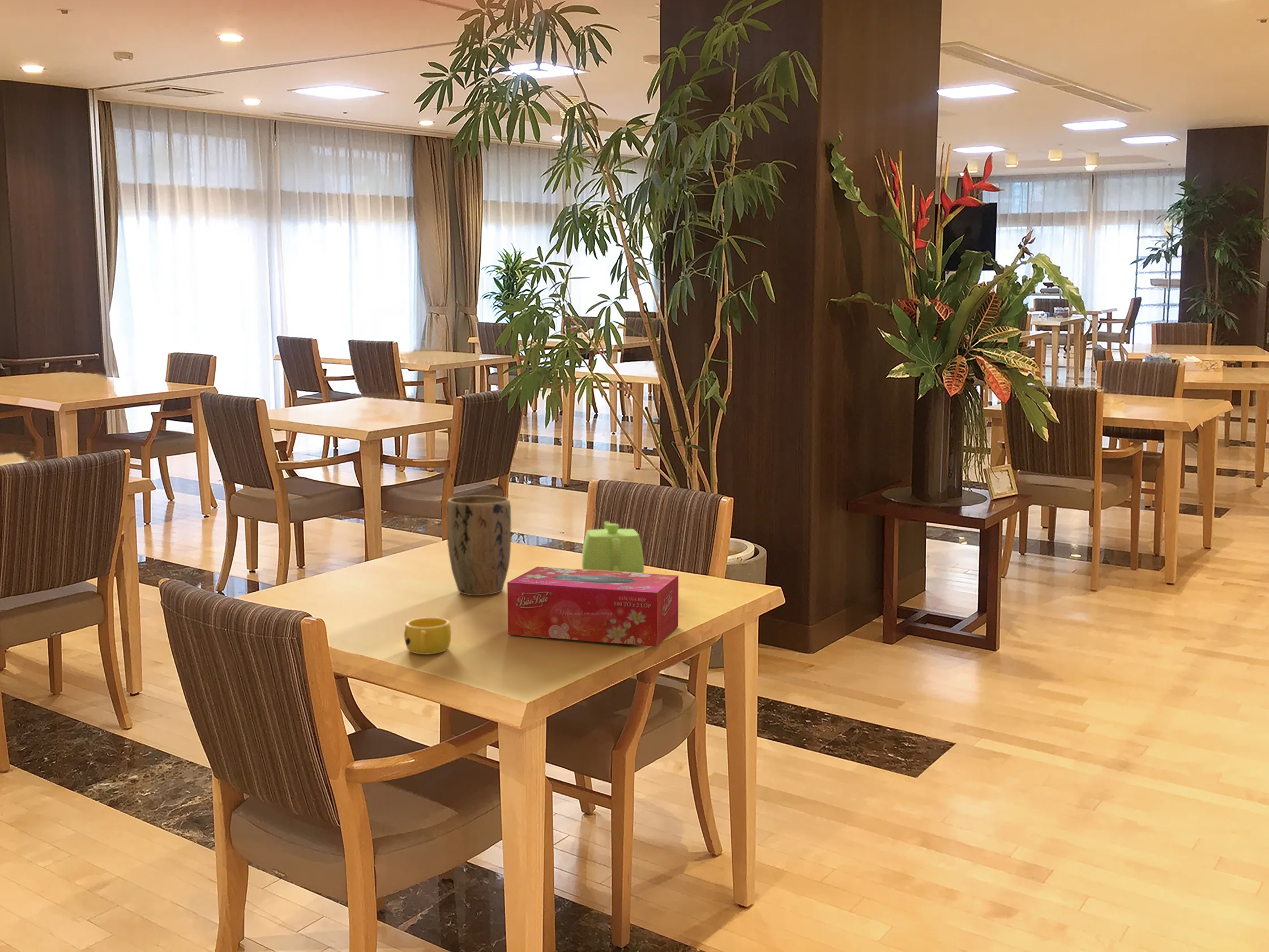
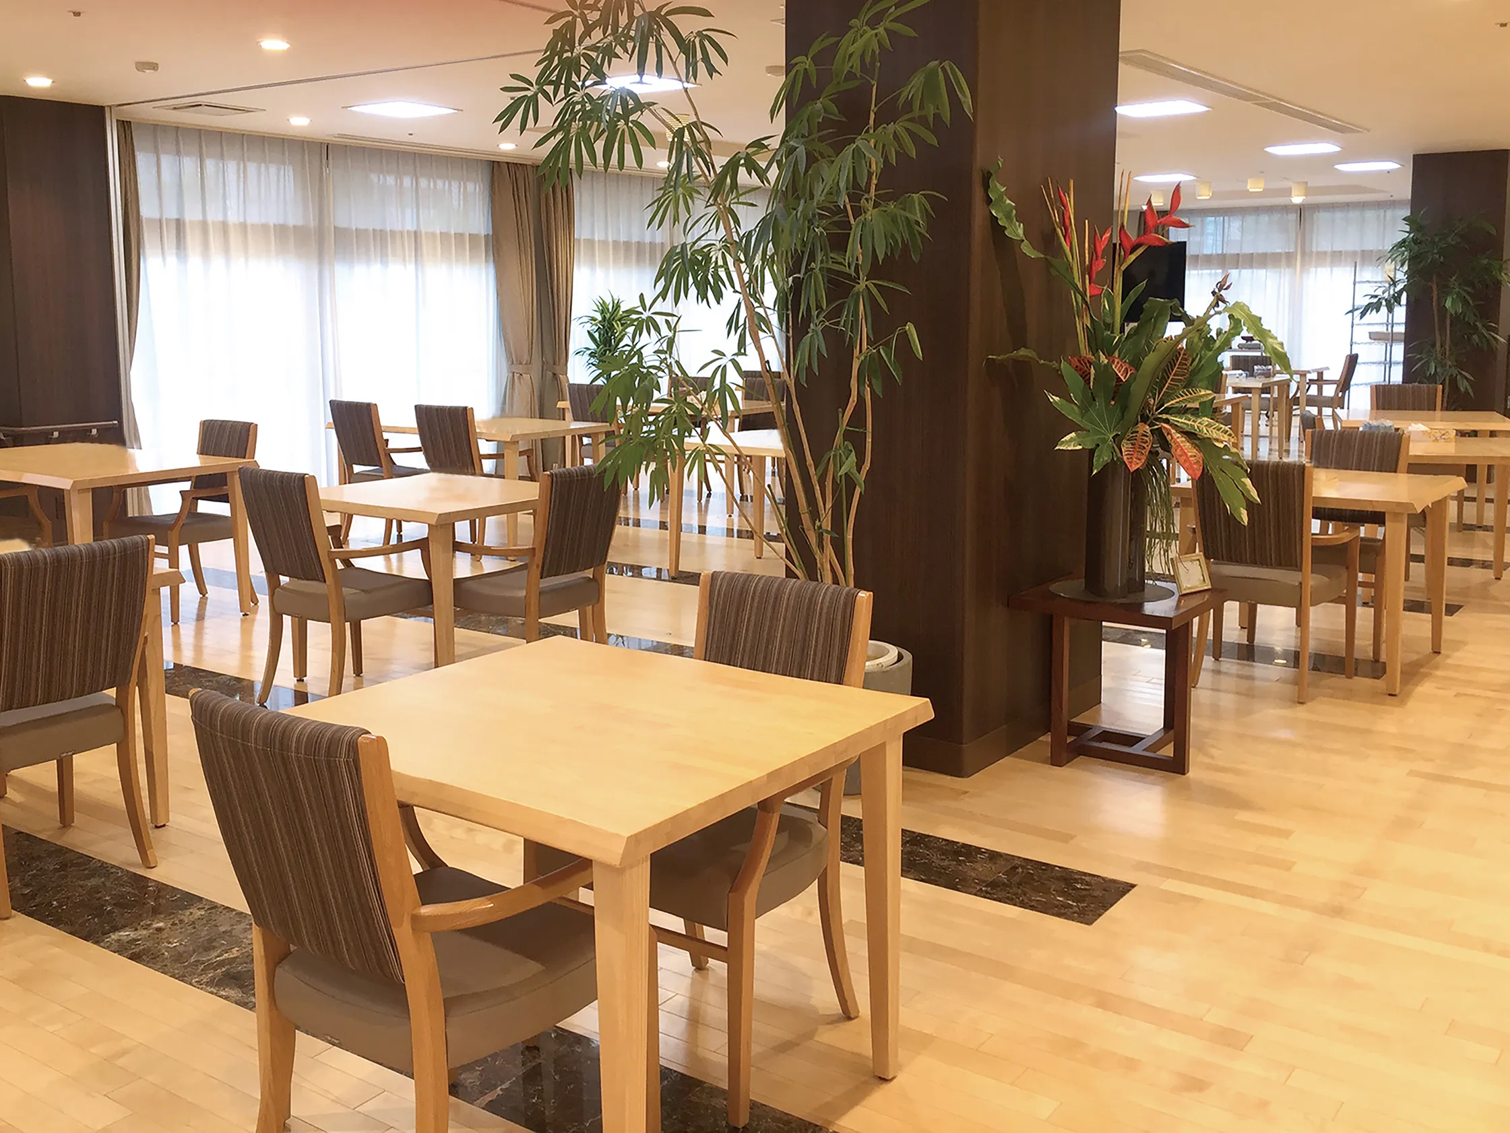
- cup (426, 638)
- teapot (612, 549)
- tissue box (594, 604)
- plant pot (479, 545)
